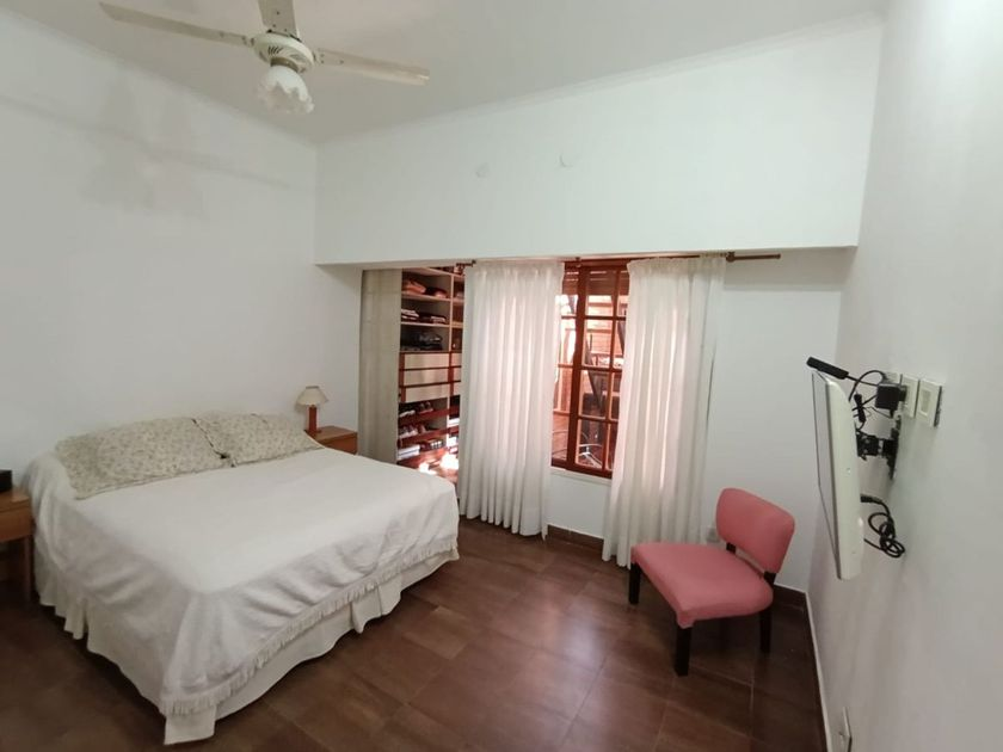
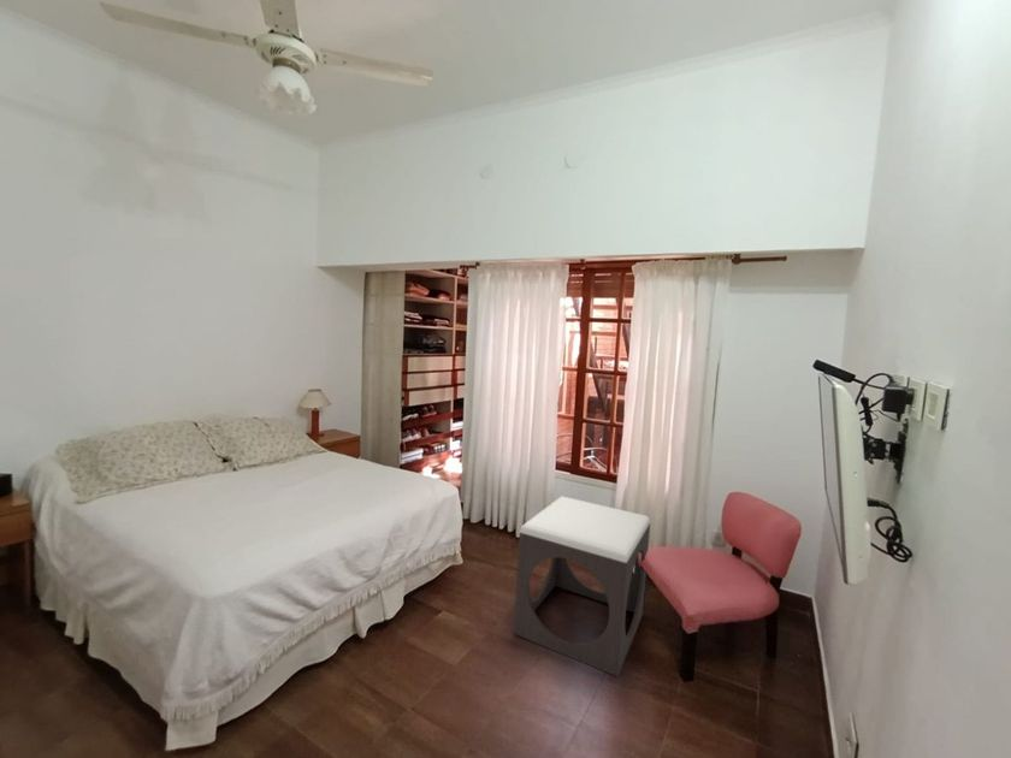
+ footstool (586, 568)
